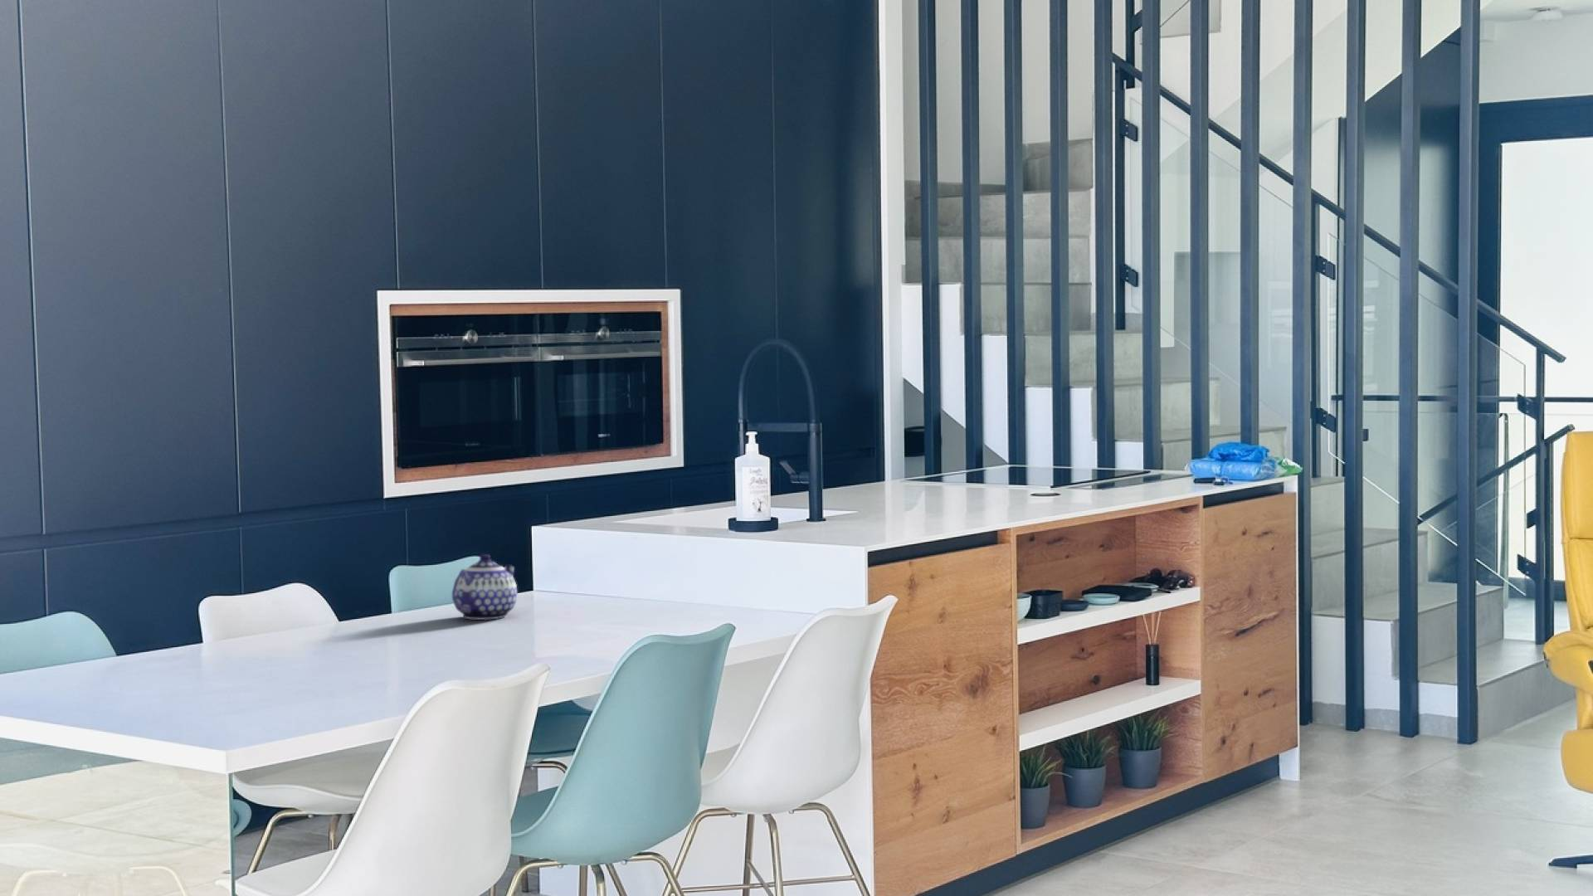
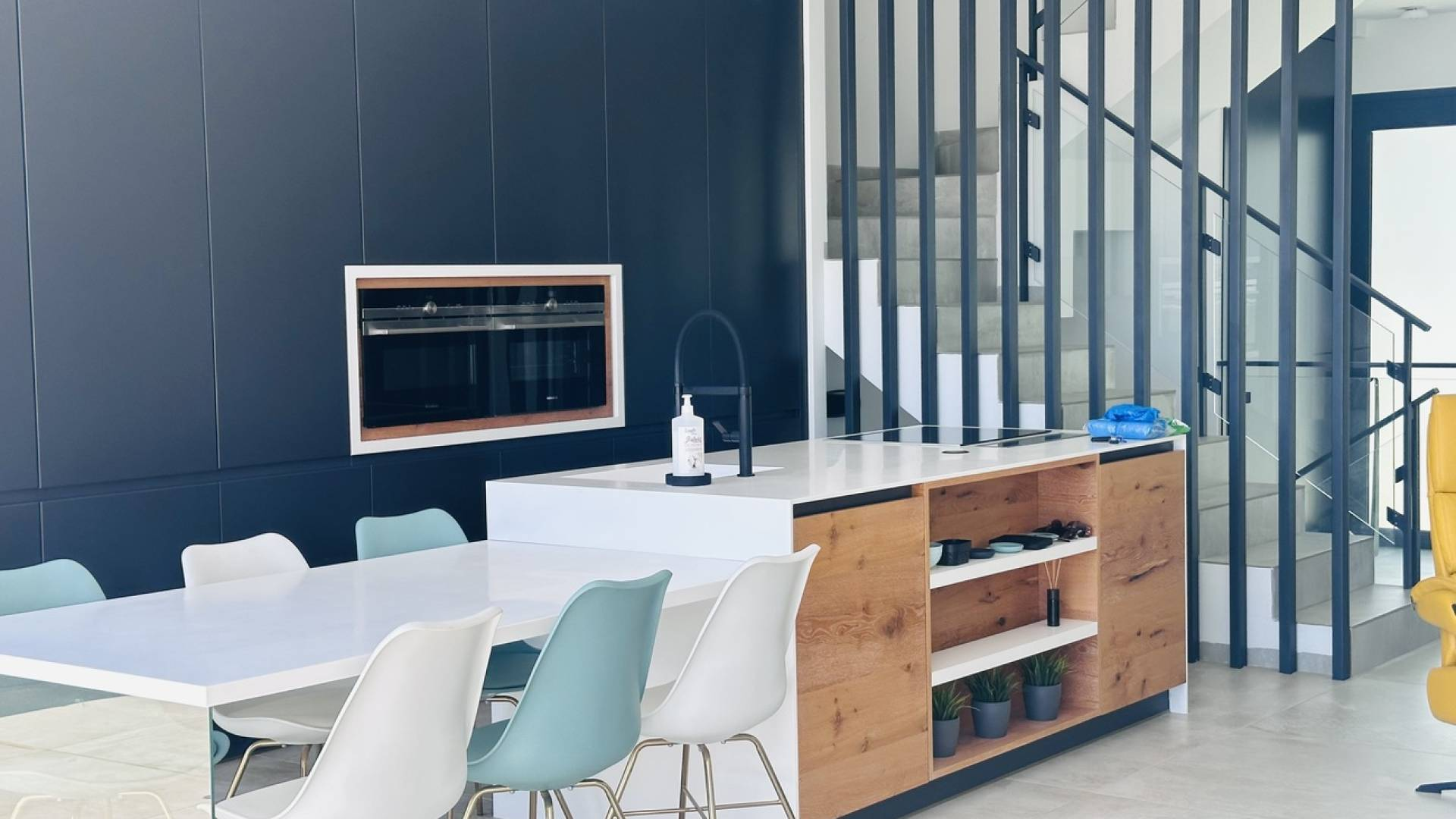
- teapot (484, 585)
